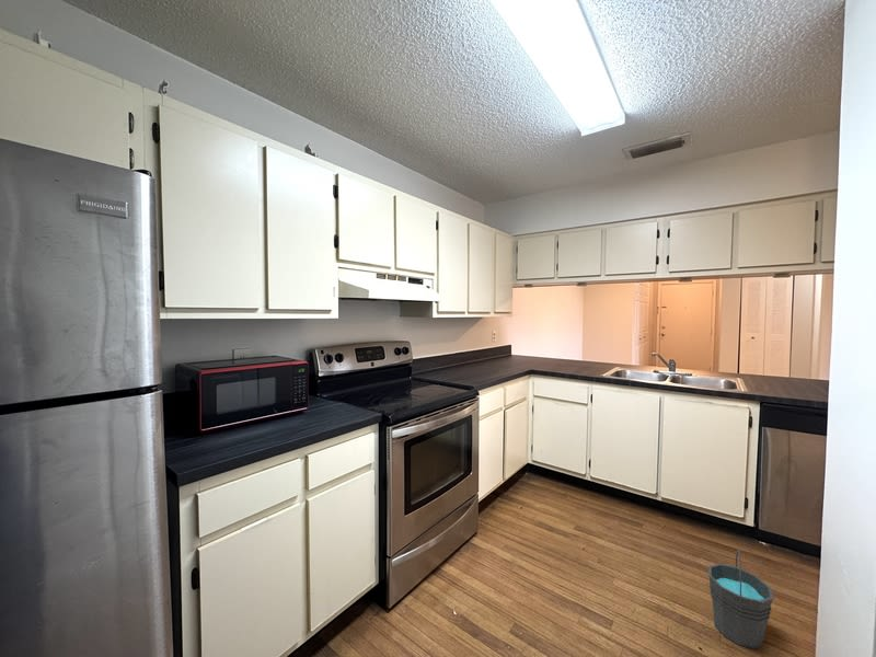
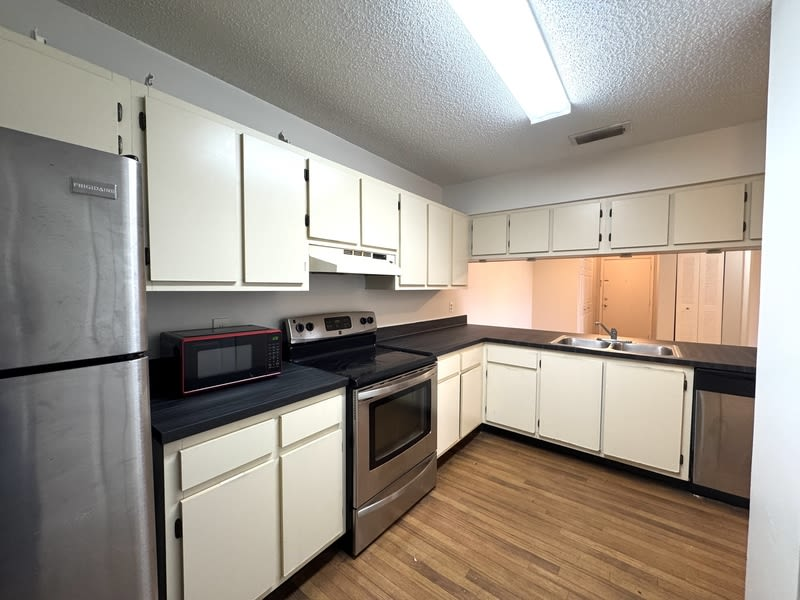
- bucket (738, 591)
